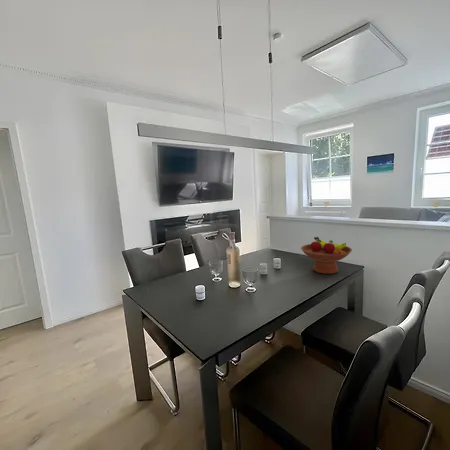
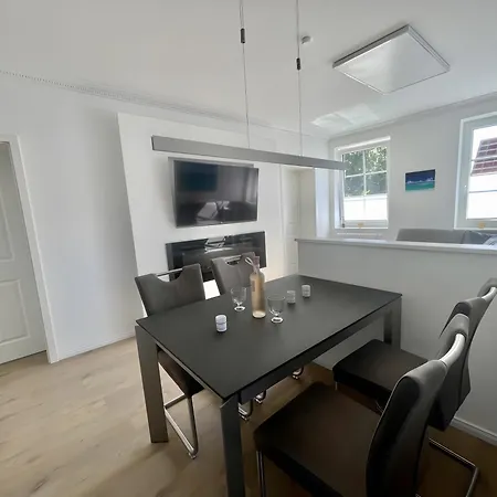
- fruit bowl (325, 255)
